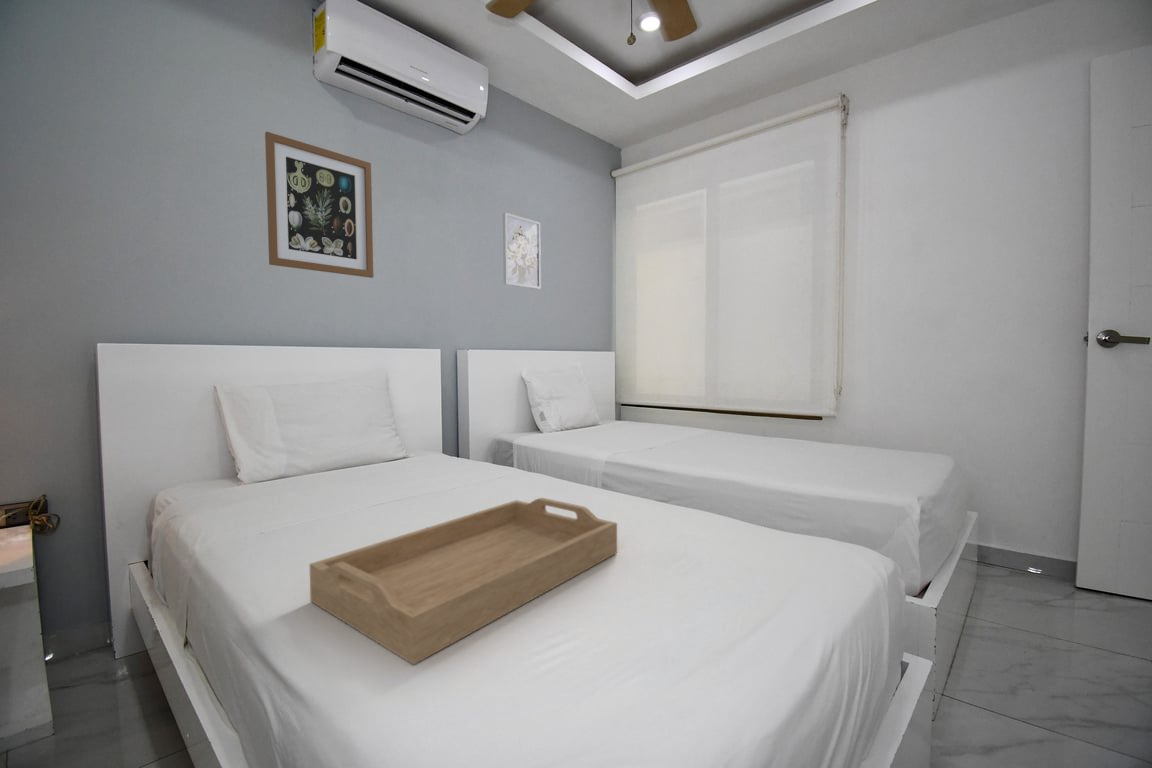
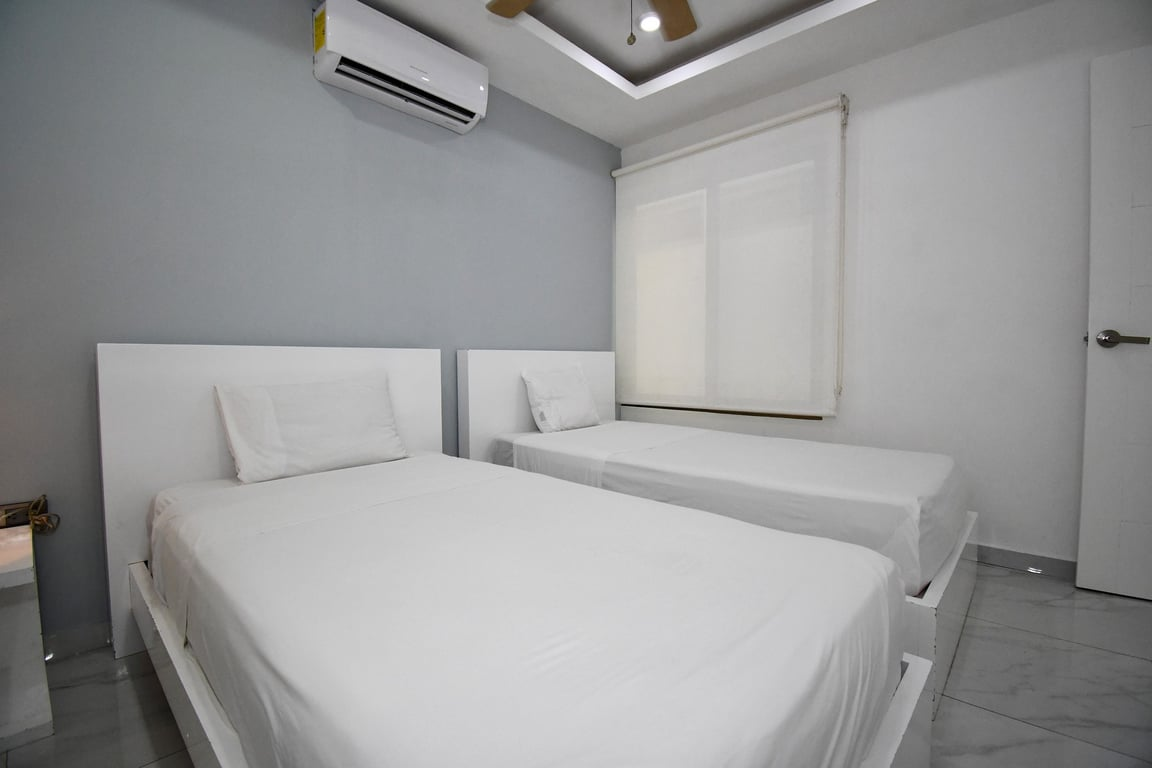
- wall art (323, 210)
- wall art (522, 252)
- serving tray (480, 552)
